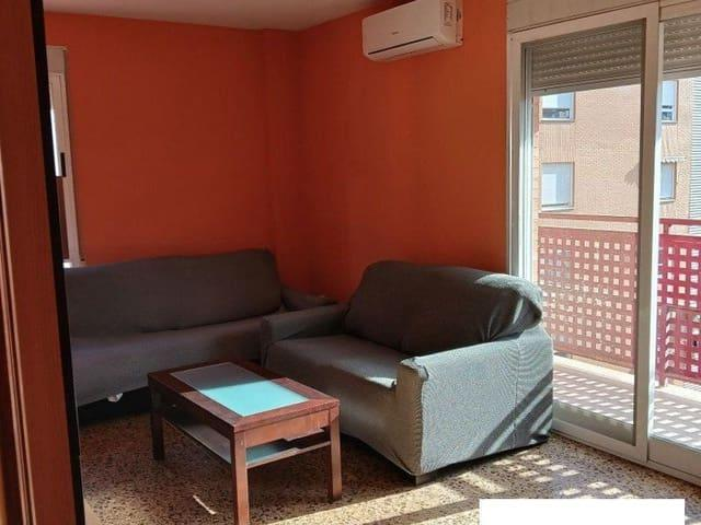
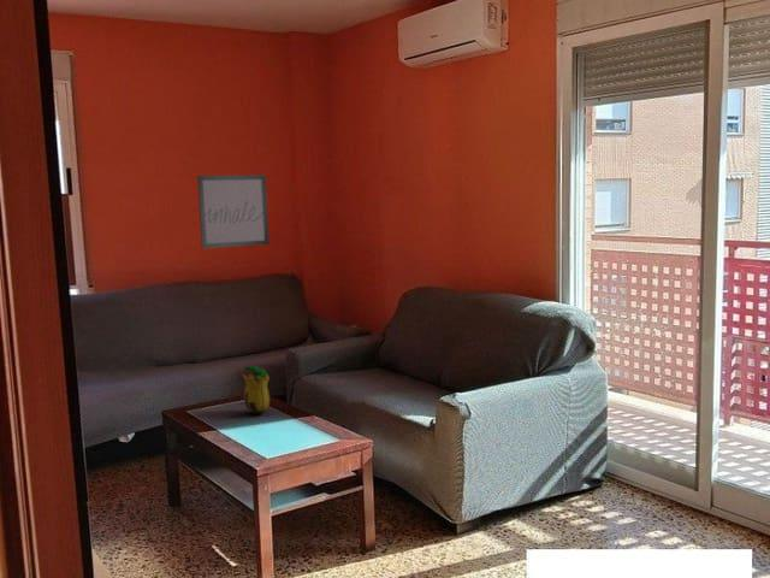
+ plant pot (256, 390)
+ wall art (233, 211)
